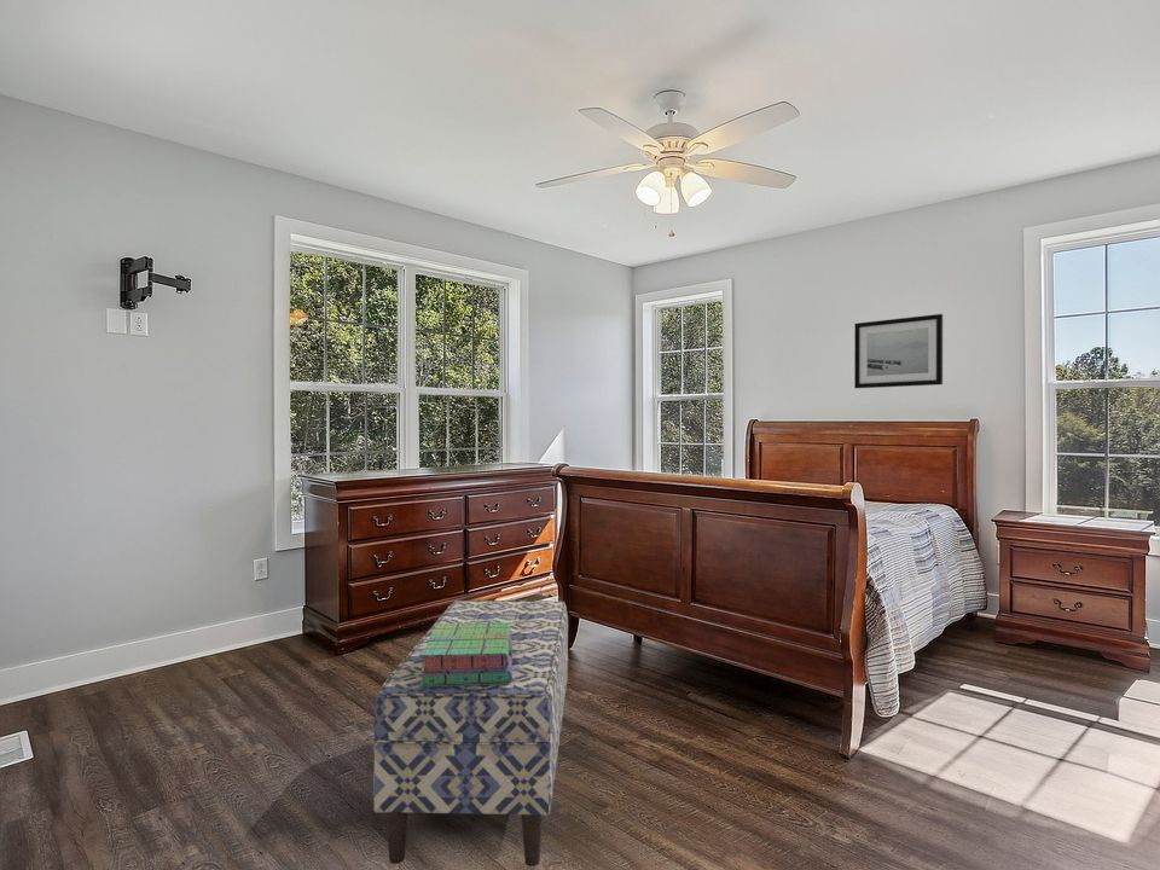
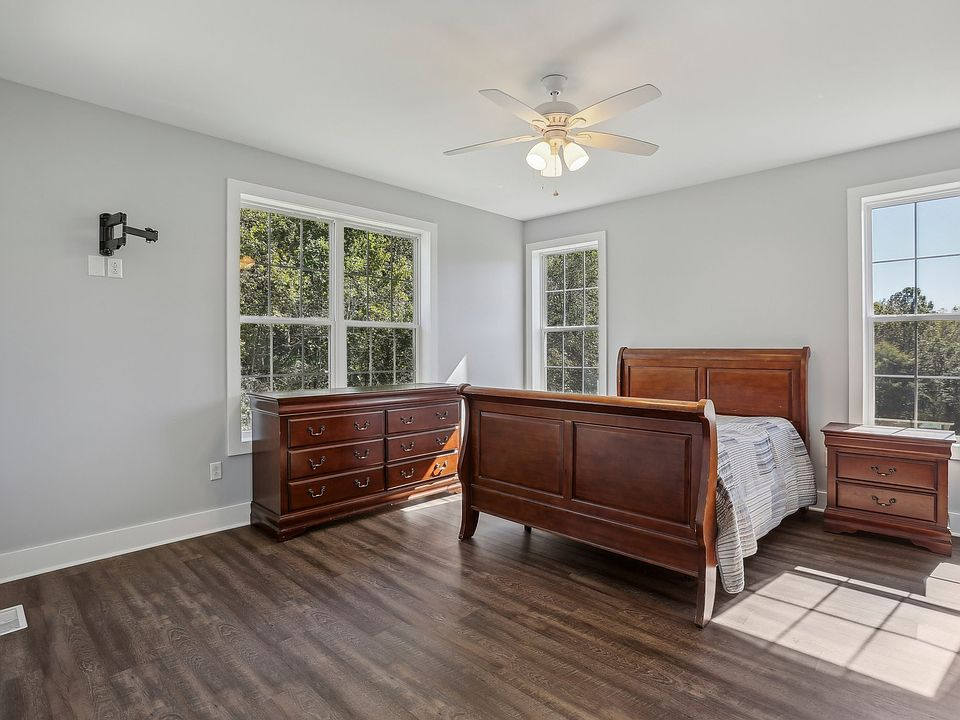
- stack of books (469, 650)
- wall art (897, 352)
- bench (491, 706)
